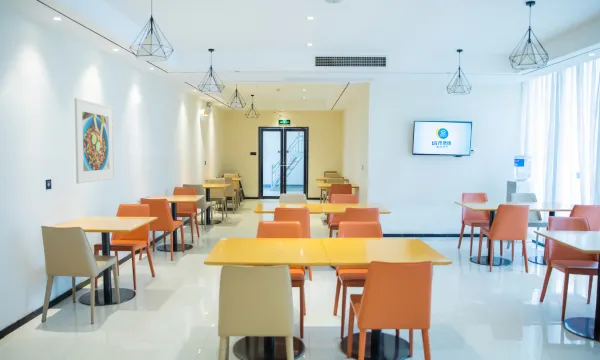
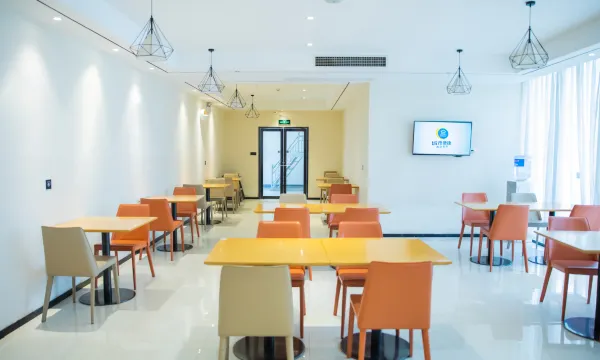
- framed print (96, 142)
